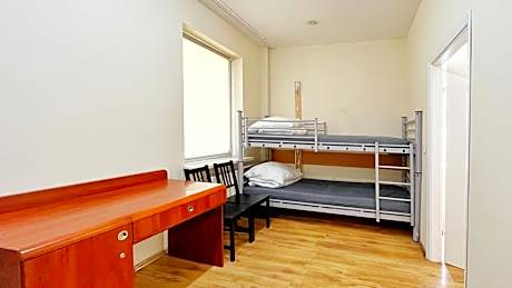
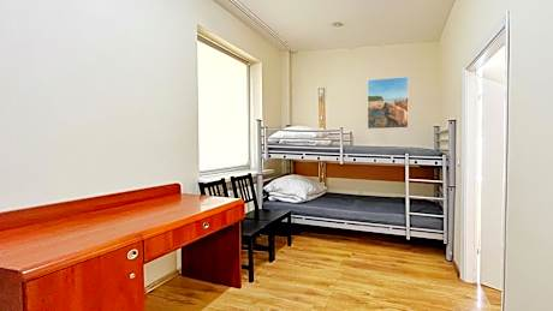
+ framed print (387, 103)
